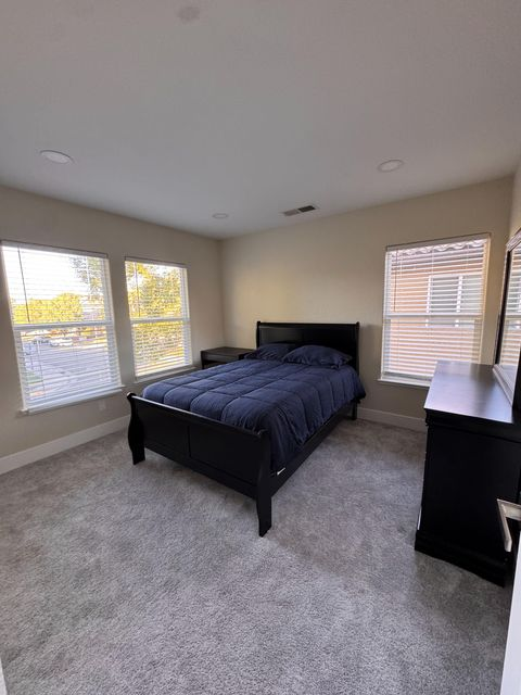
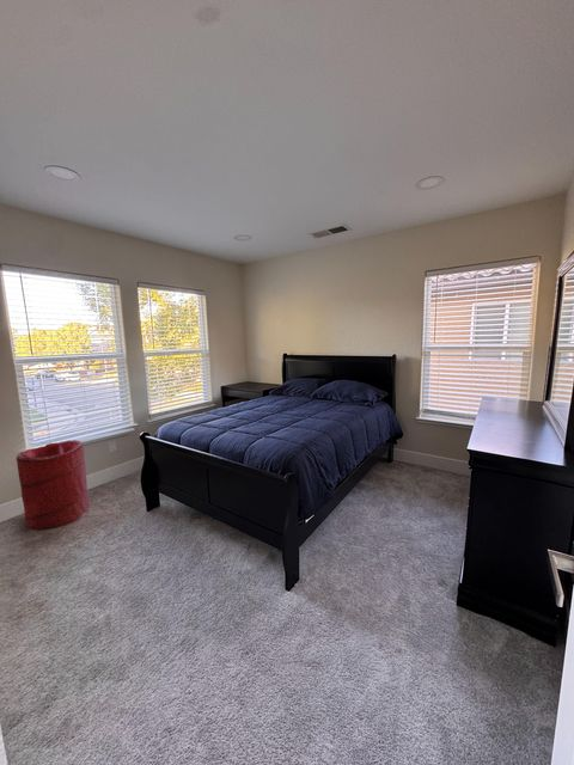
+ laundry hamper (55, 481)
